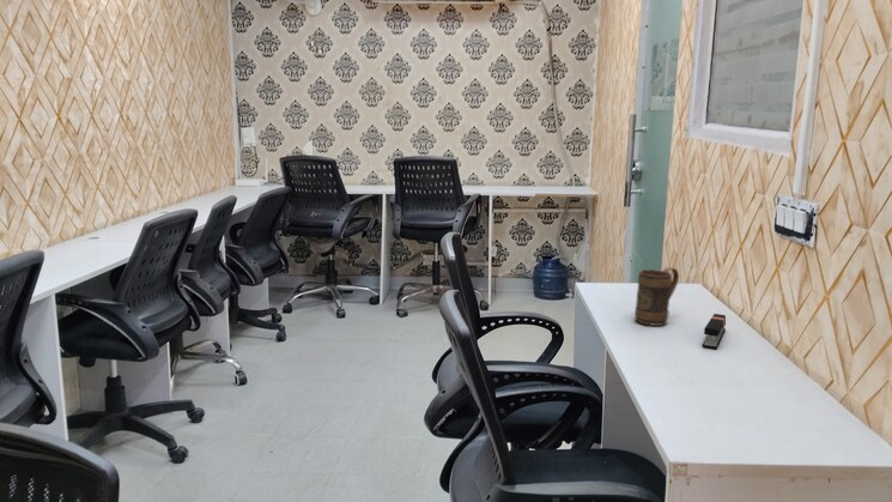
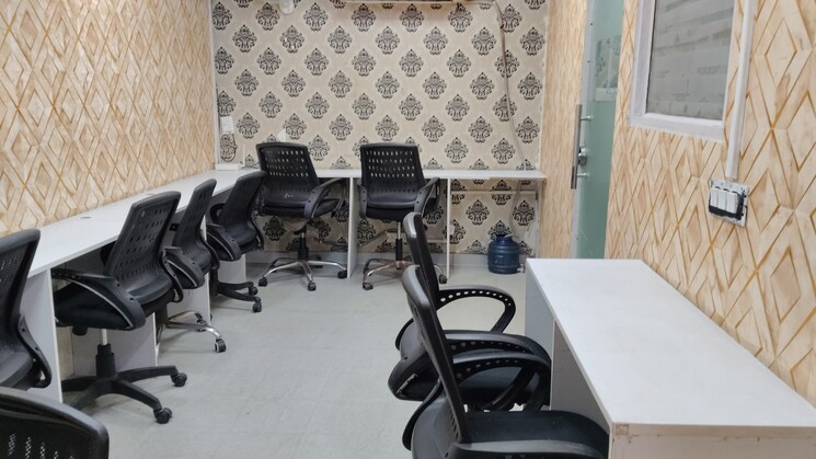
- mug (659, 295)
- stapler (715, 328)
